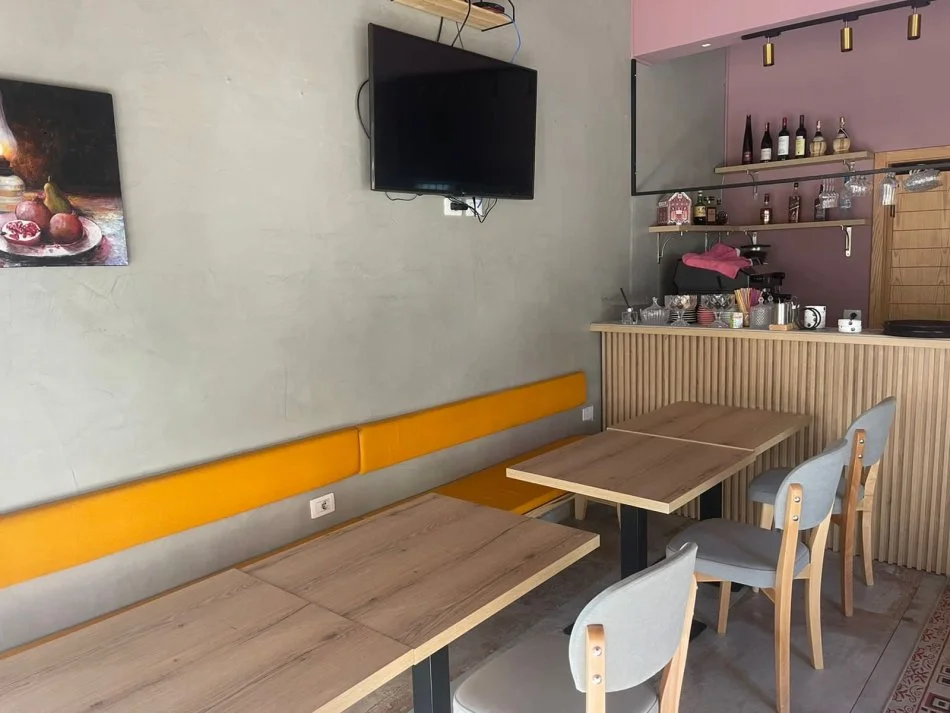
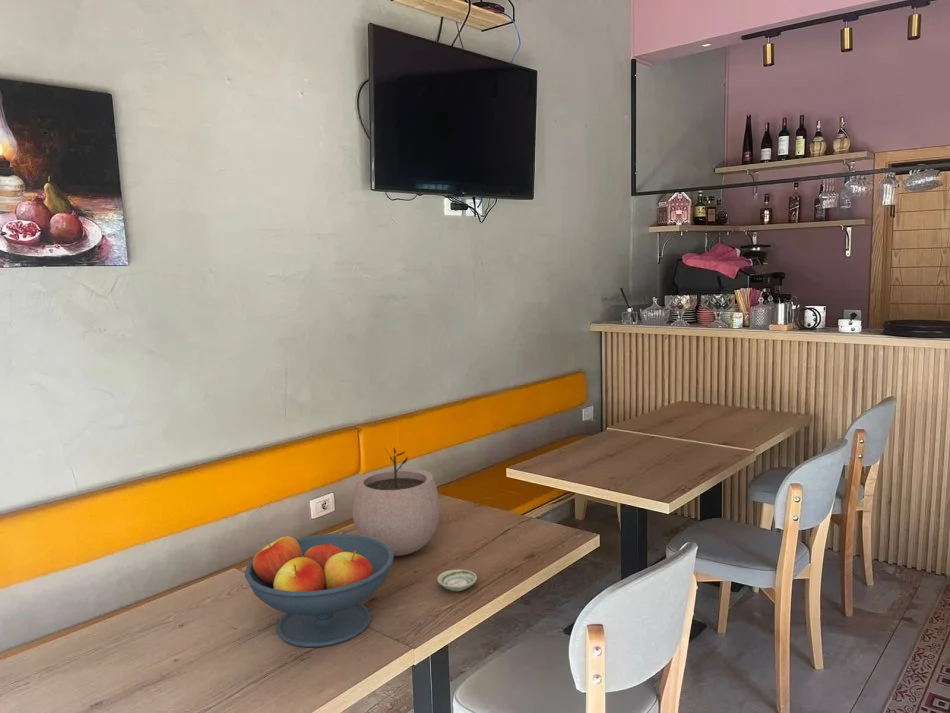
+ fruit bowl (321, 580)
+ saucer (457, 582)
+ plant pot (396, 498)
